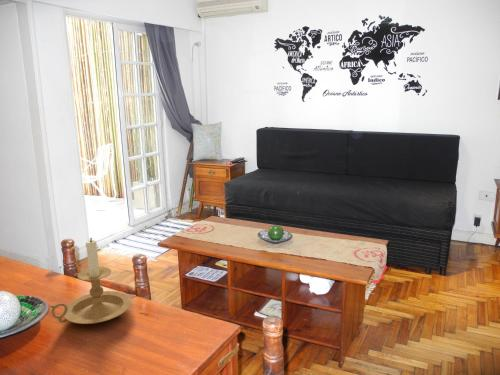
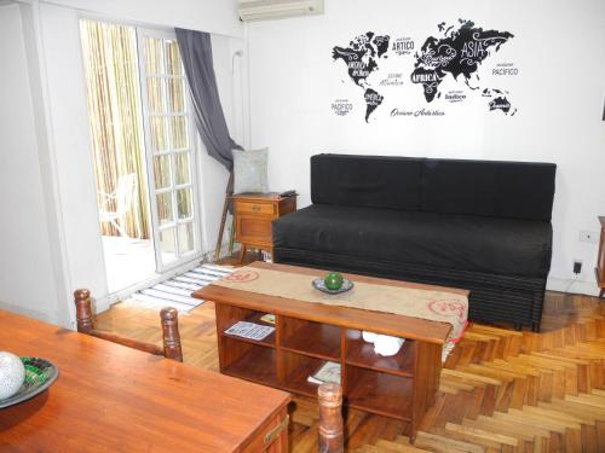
- candle holder (94, 276)
